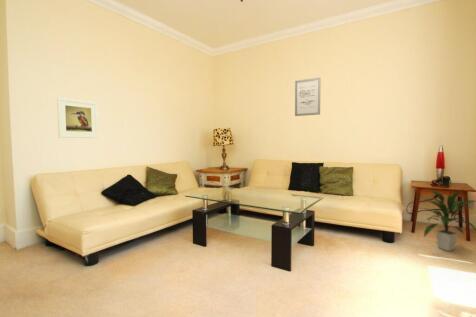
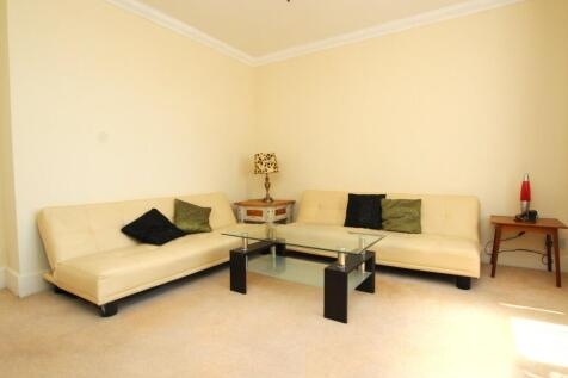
- indoor plant (444, 217)
- wall art (307, 97)
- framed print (78, 119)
